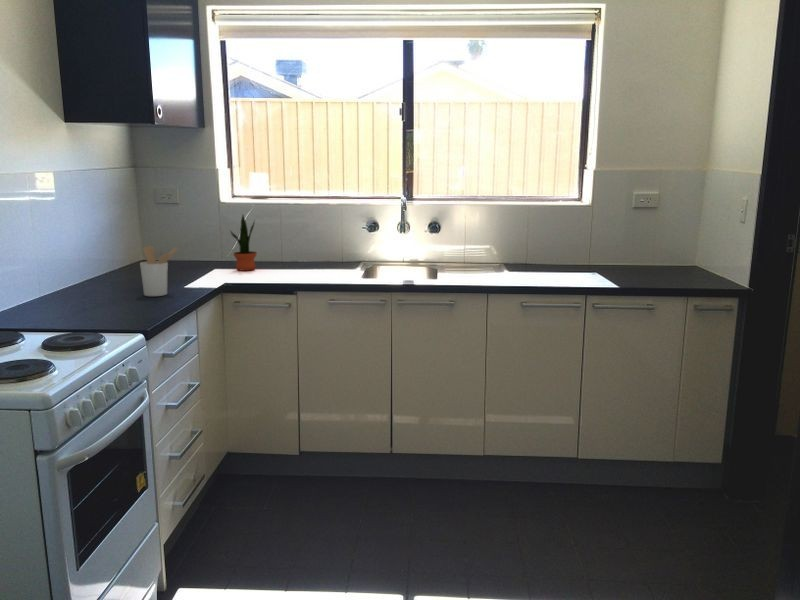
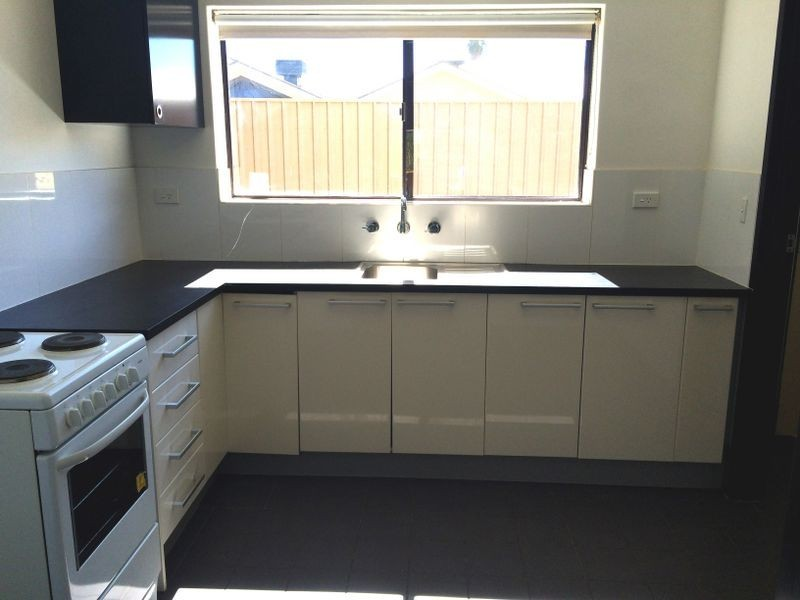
- potted plant (243, 242)
- utensil holder (161, 270)
